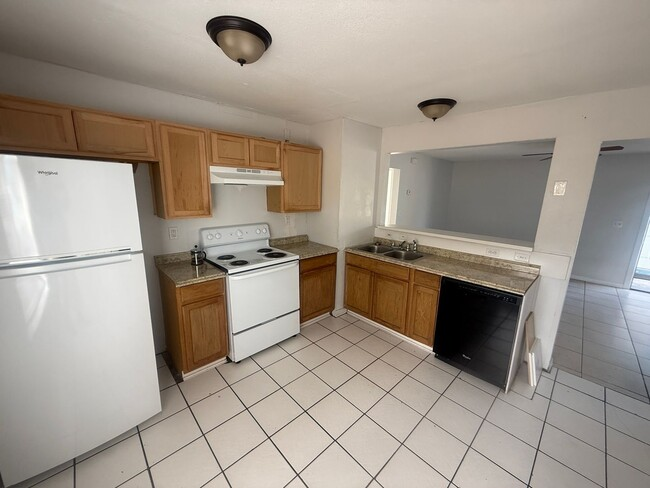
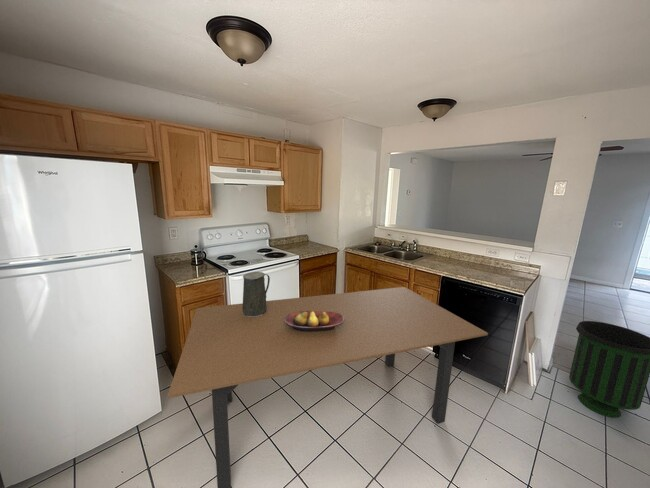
+ pitcher (256, 291)
+ fruit bowl (314, 318)
+ dining table (331, 365)
+ trash can (607, 370)
